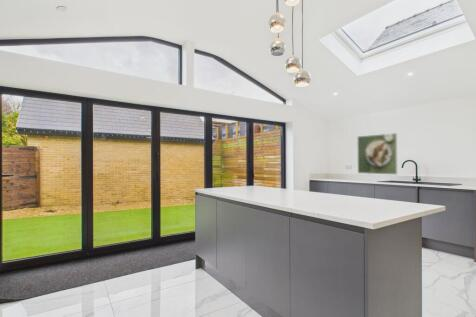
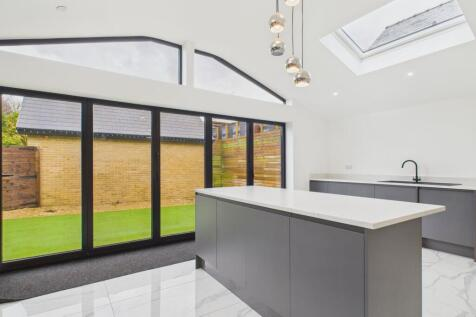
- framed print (376, 154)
